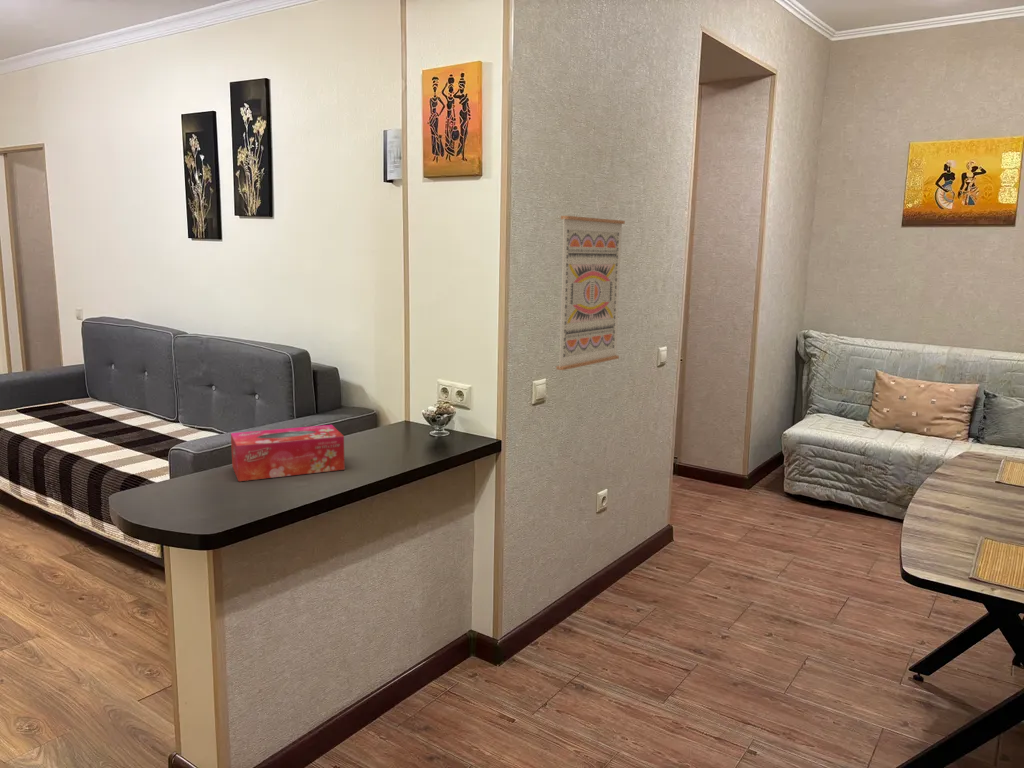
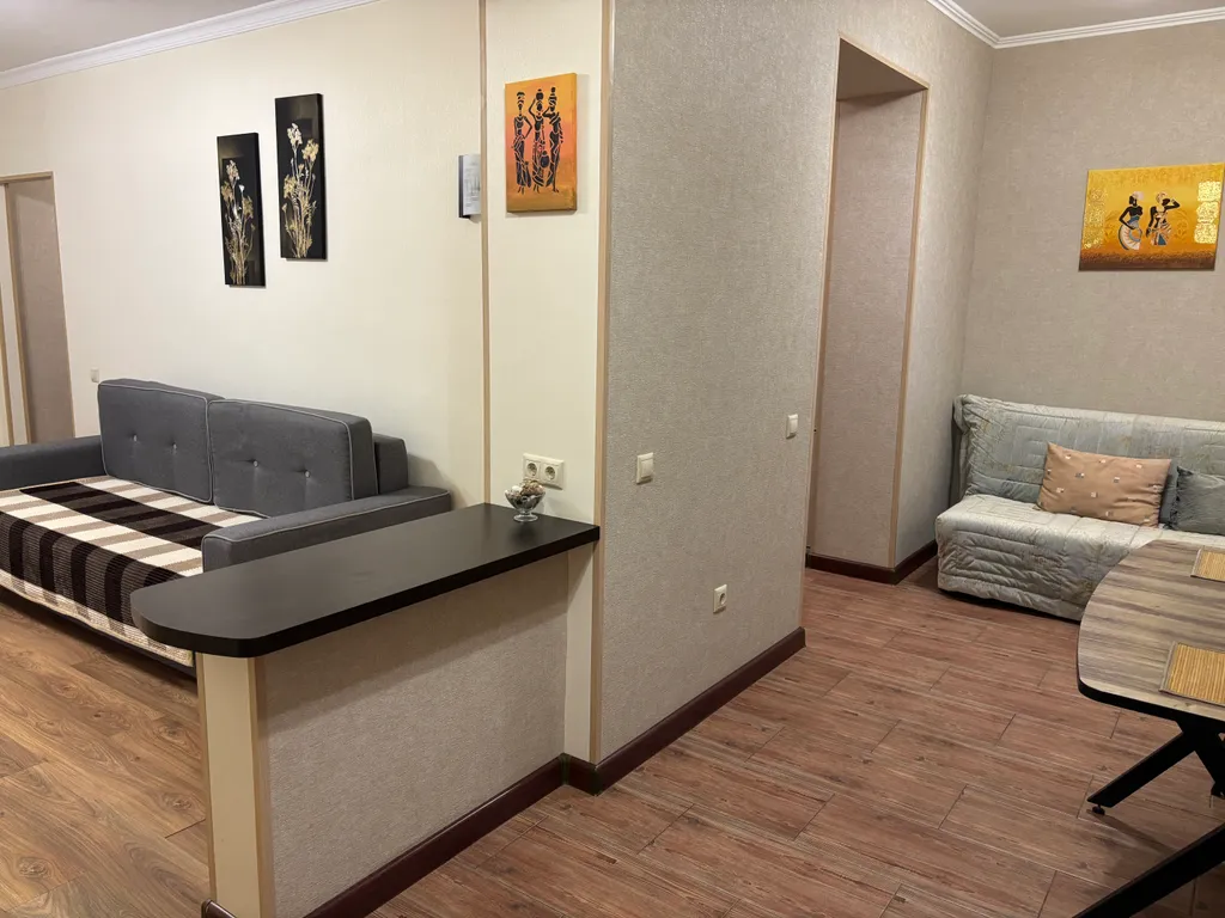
- tissue box (287, 451)
- wall art (591, 292)
